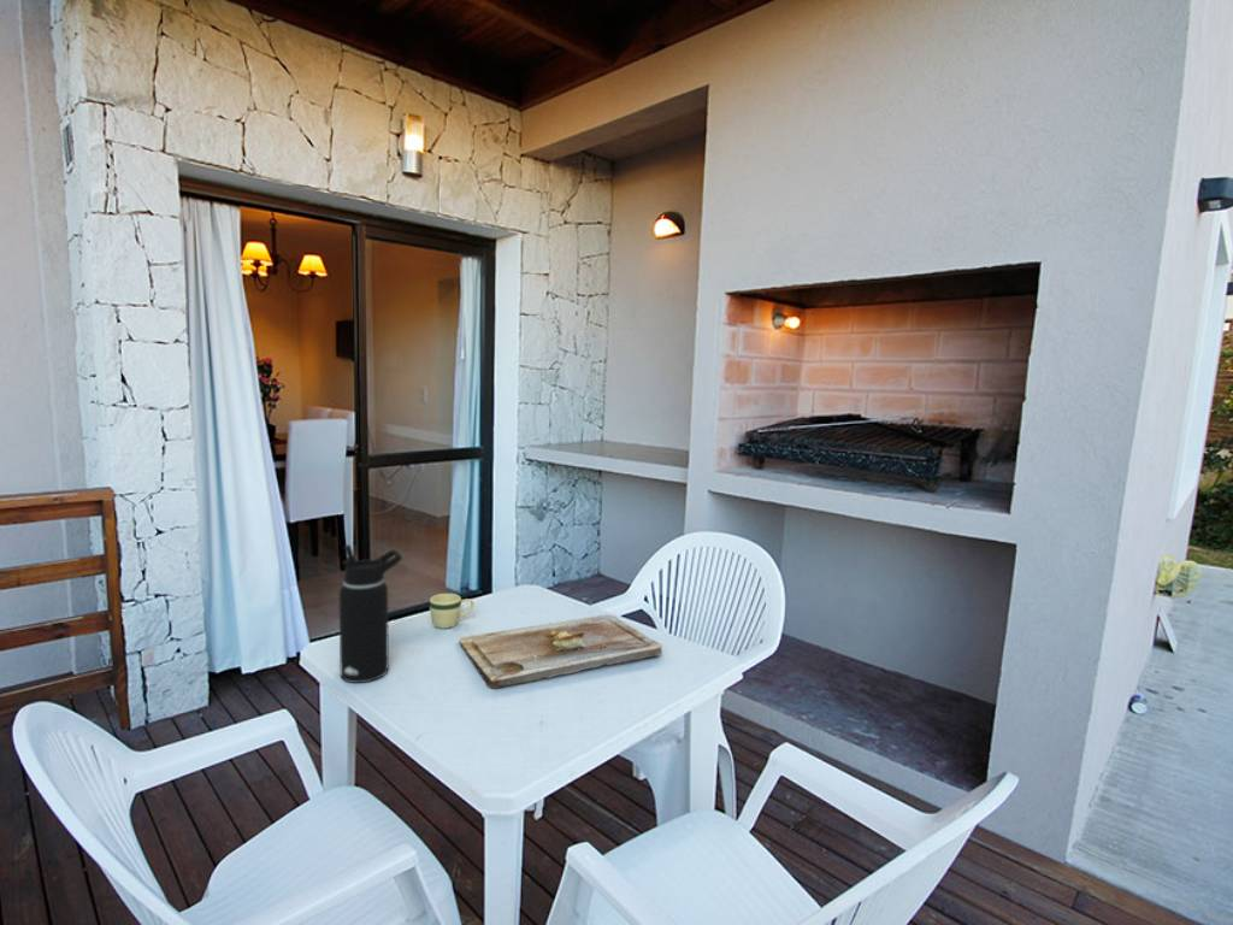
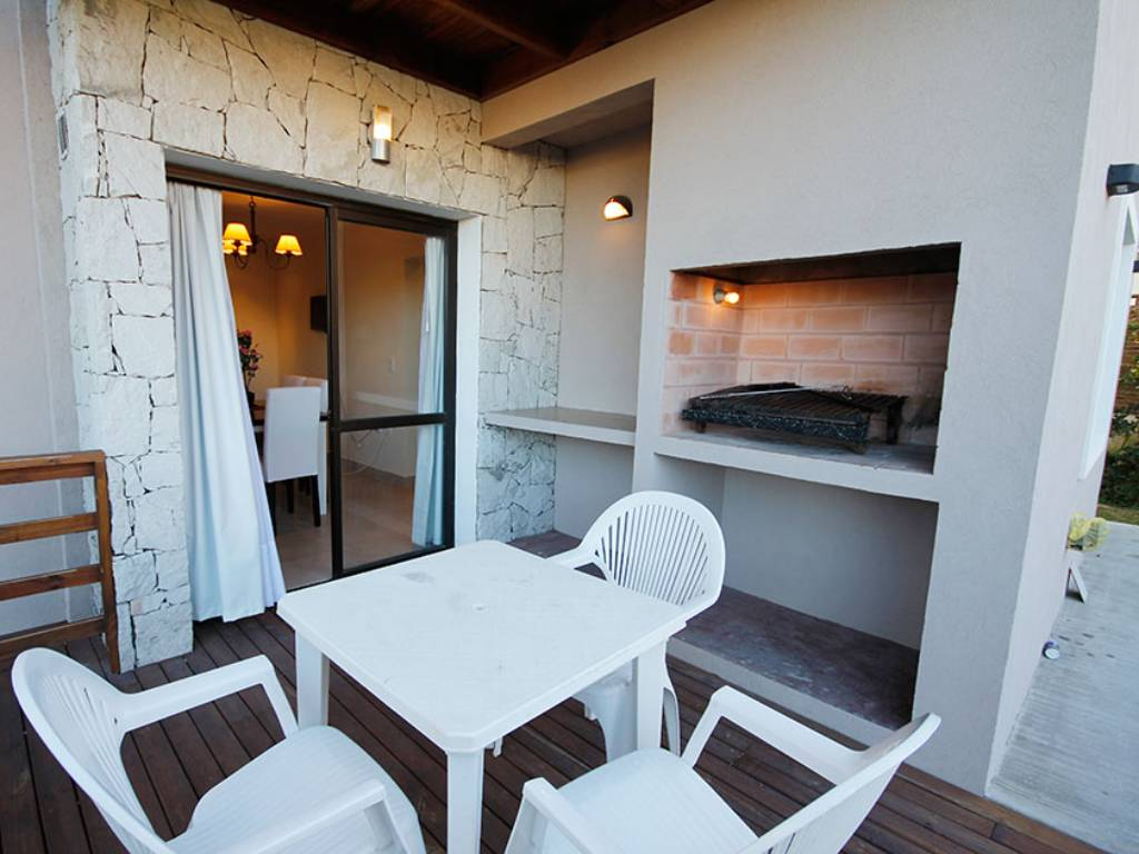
- water bottle (371, 608)
- cutting board (559, 637)
- mug (452, 609)
